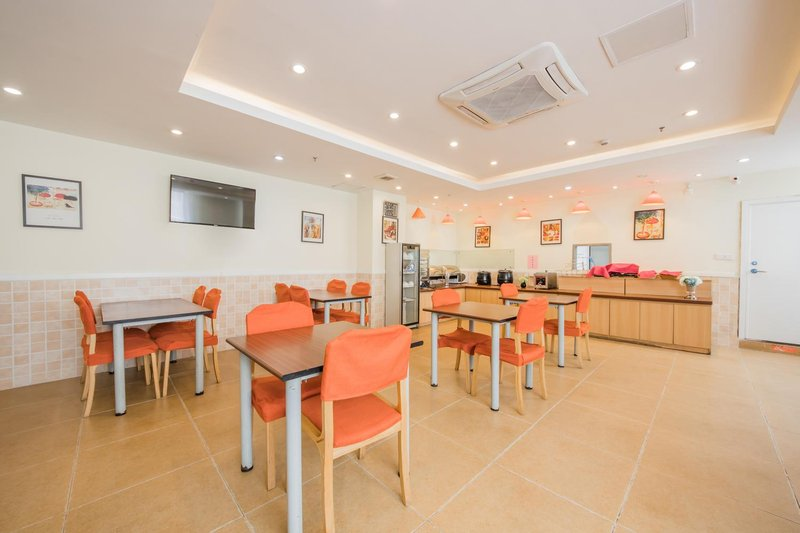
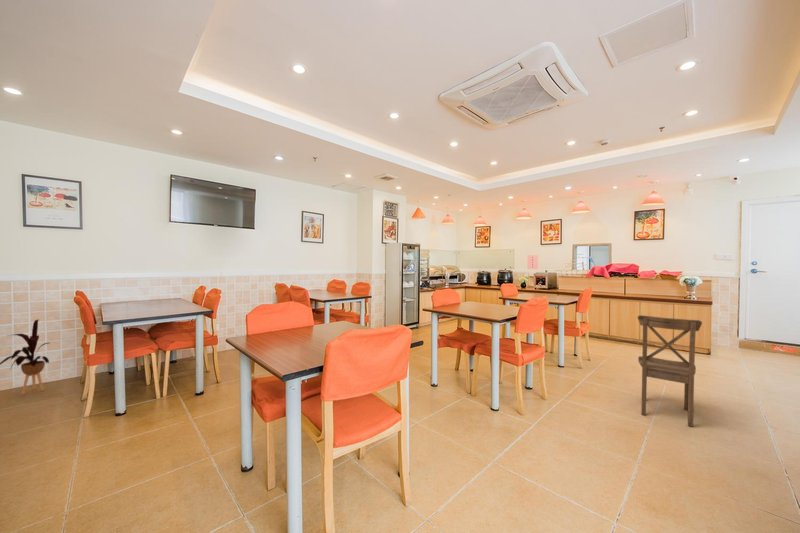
+ dining chair (666, 363)
+ house plant (26, 356)
